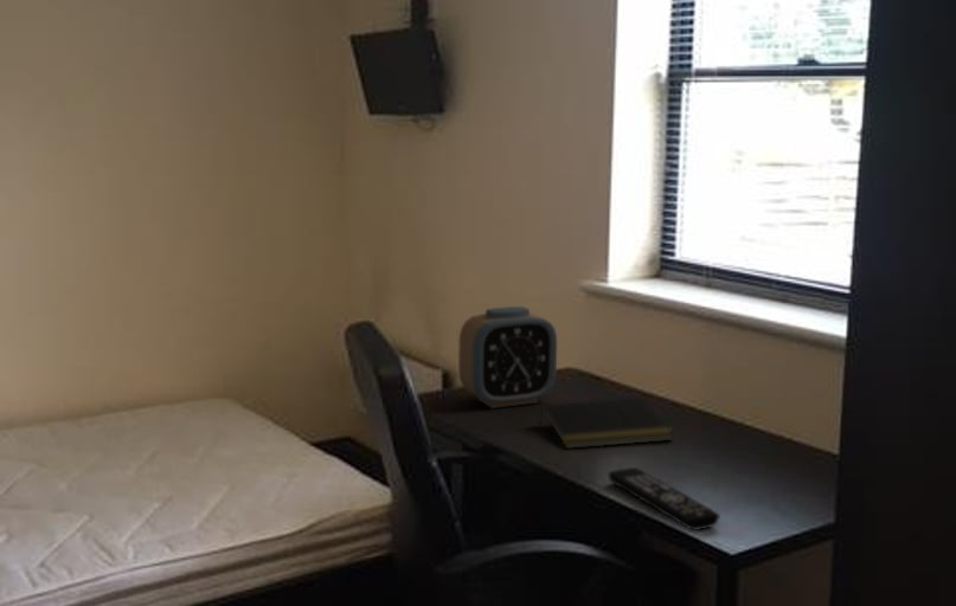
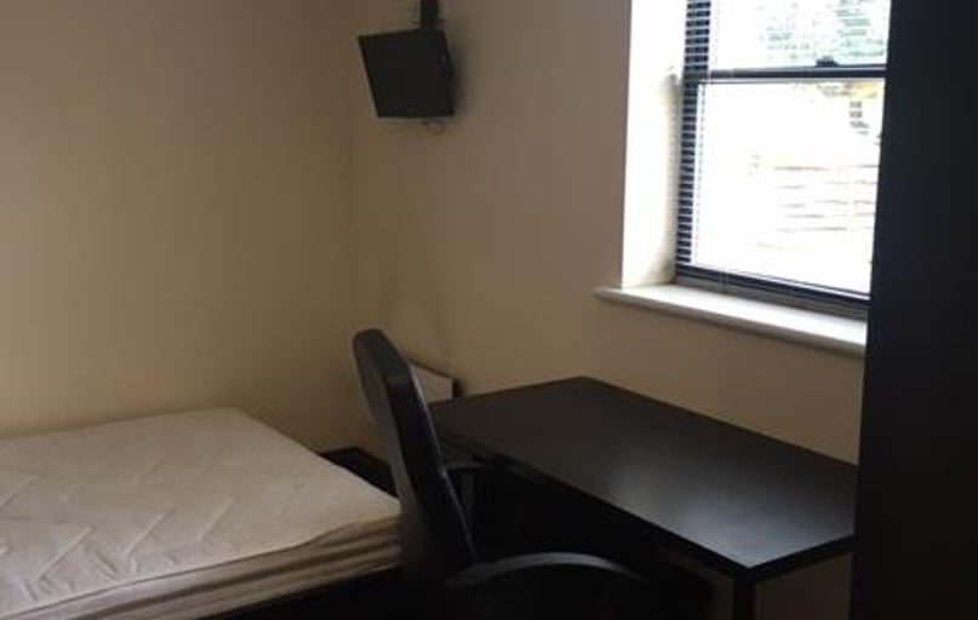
- remote control (660, 497)
- notepad (605, 421)
- alarm clock (508, 355)
